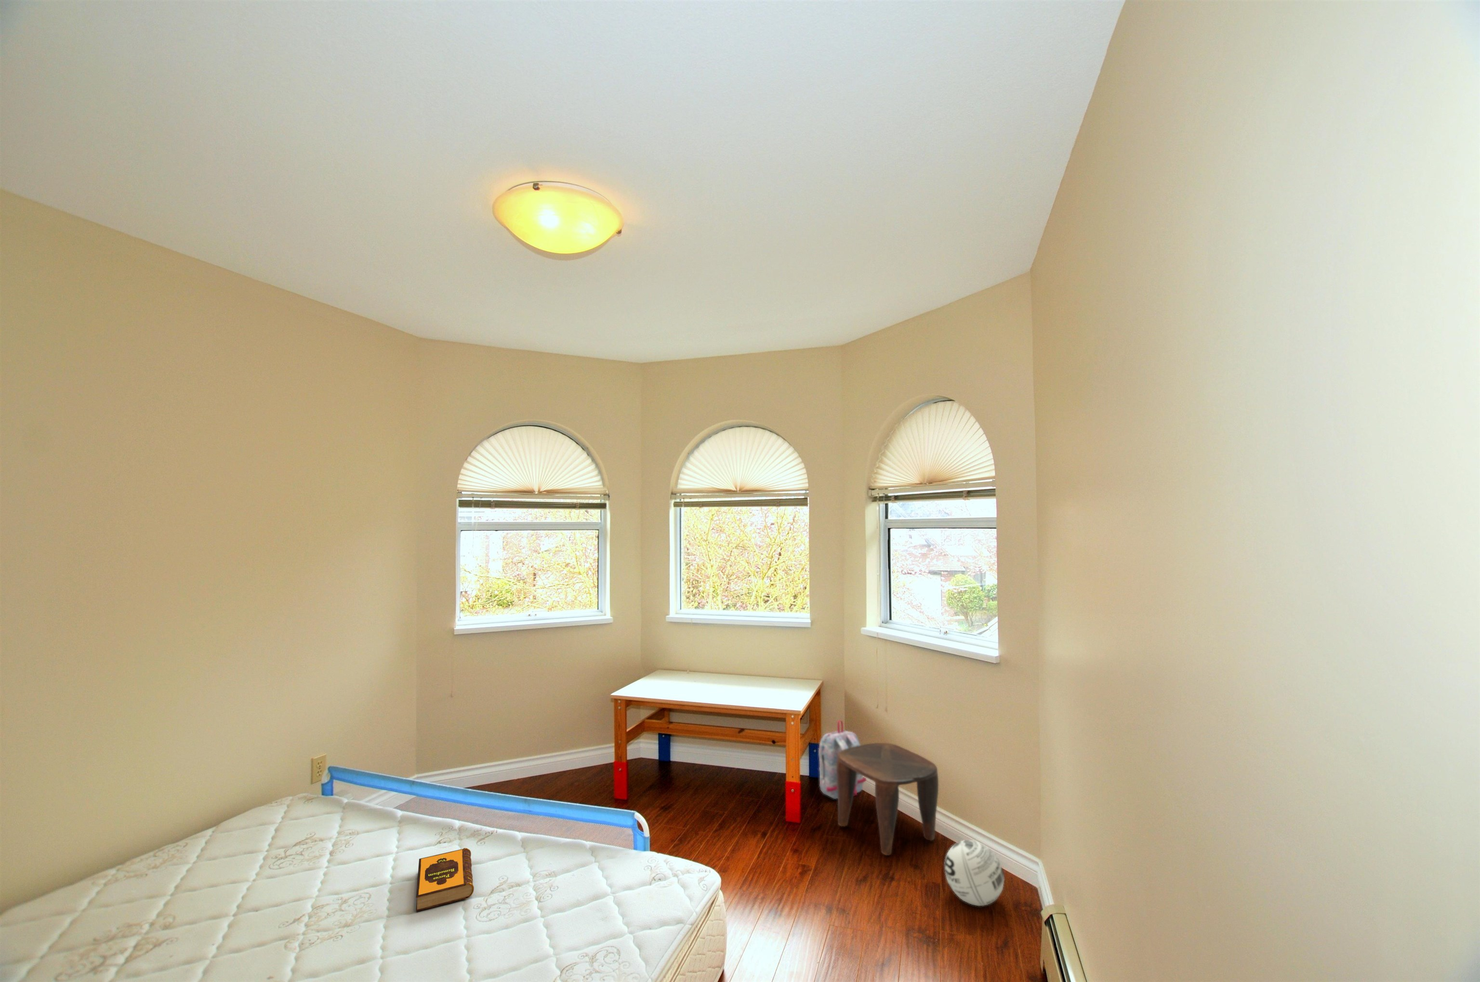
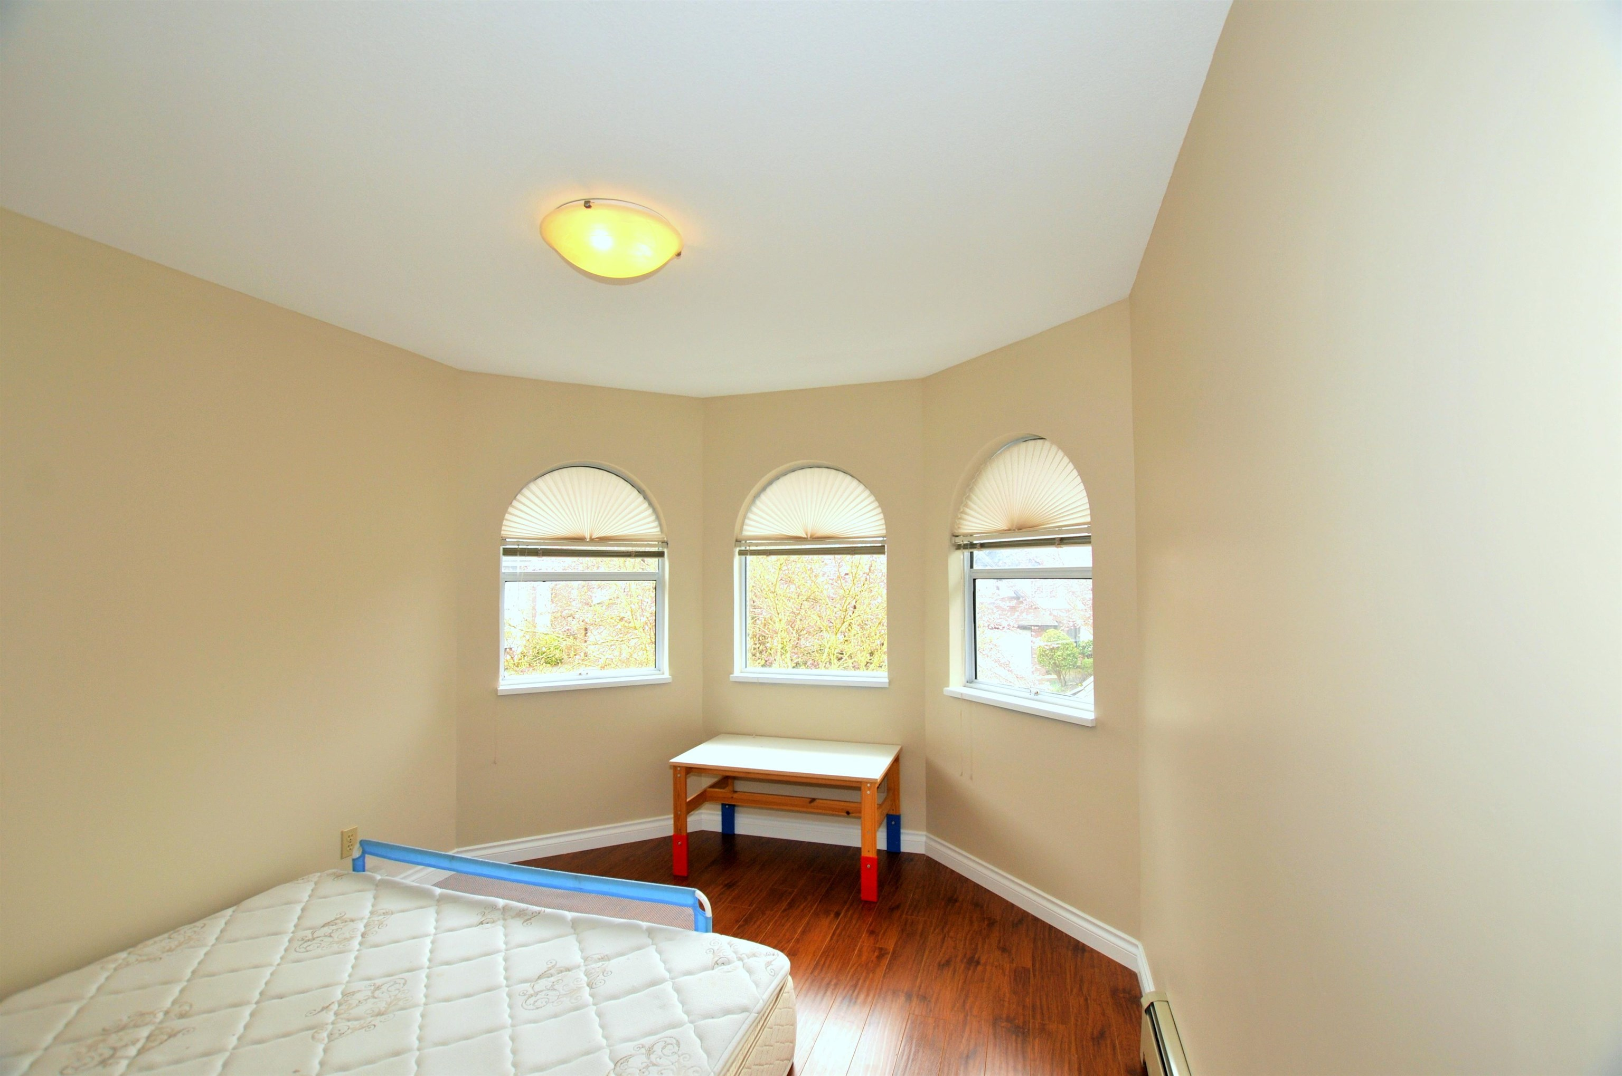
- backpack (838, 757)
- ball (974, 871)
- hardback book (445, 877)
- stool (886, 795)
